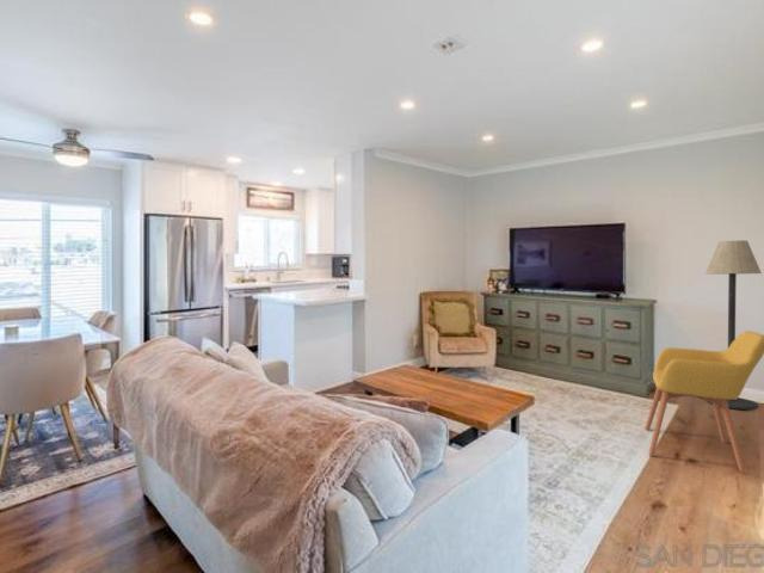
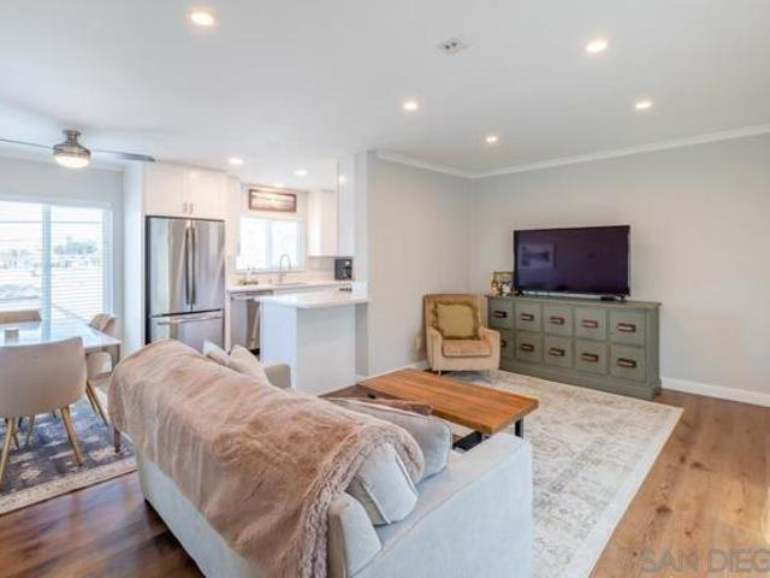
- floor lamp (732, 322)
- armchair (702, 390)
